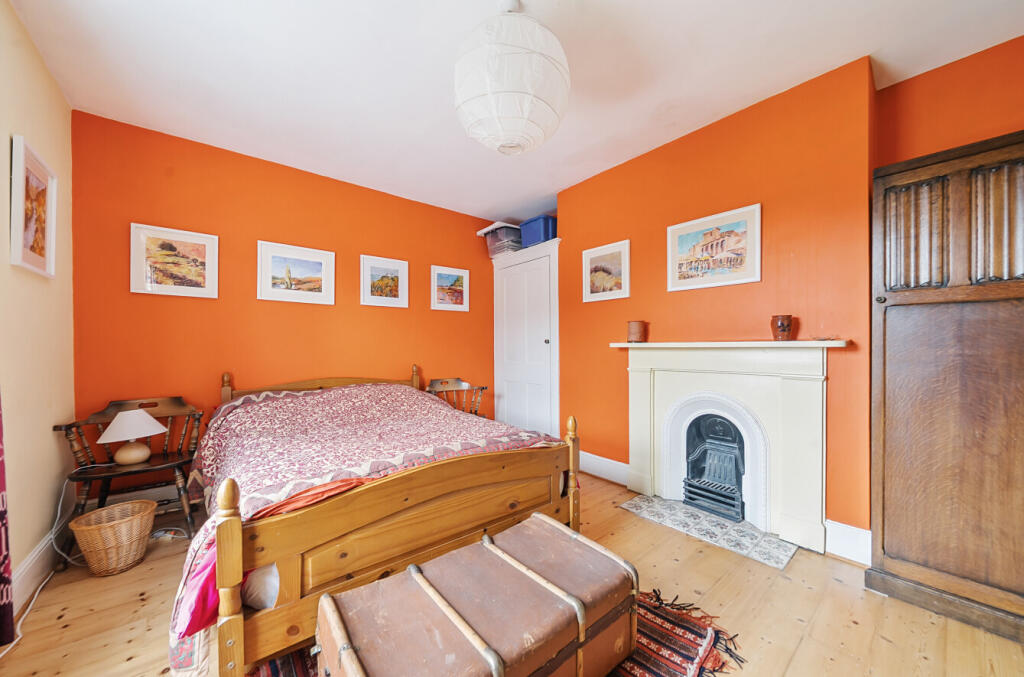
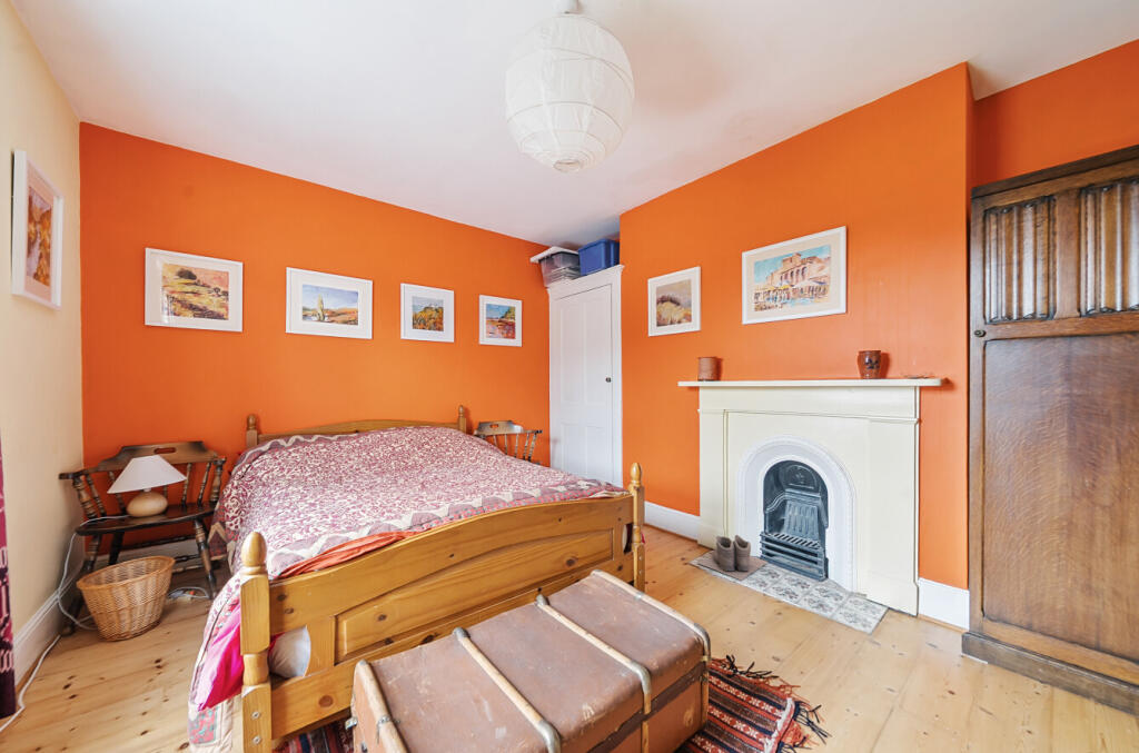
+ boots (732, 548)
